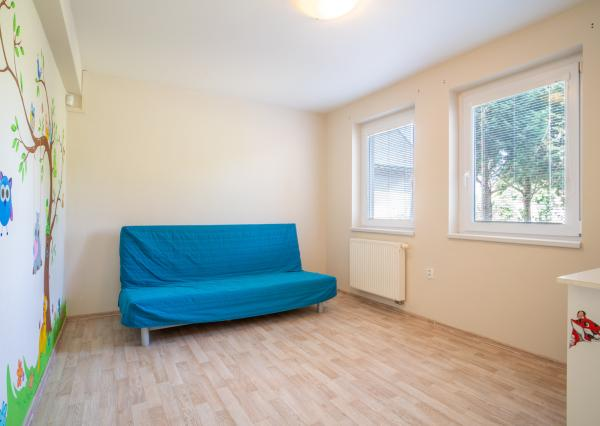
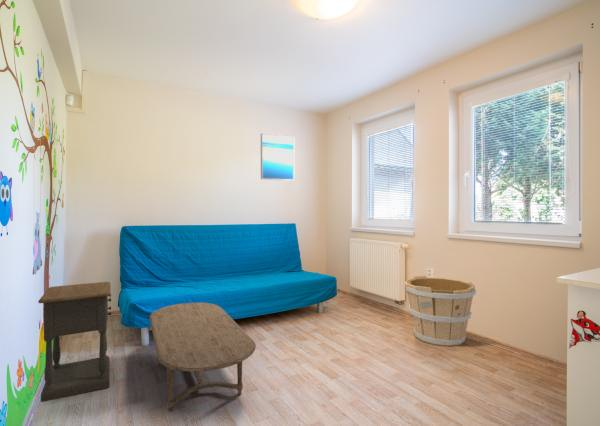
+ wooden bucket (438, 309)
+ wall art (278, 157)
+ coffee table (196, 352)
+ nightstand (79, 332)
